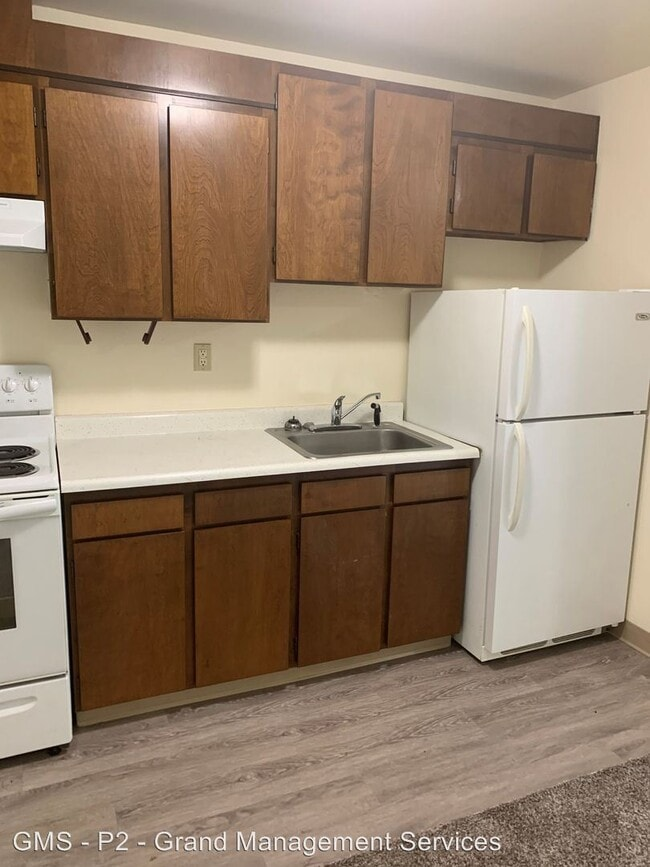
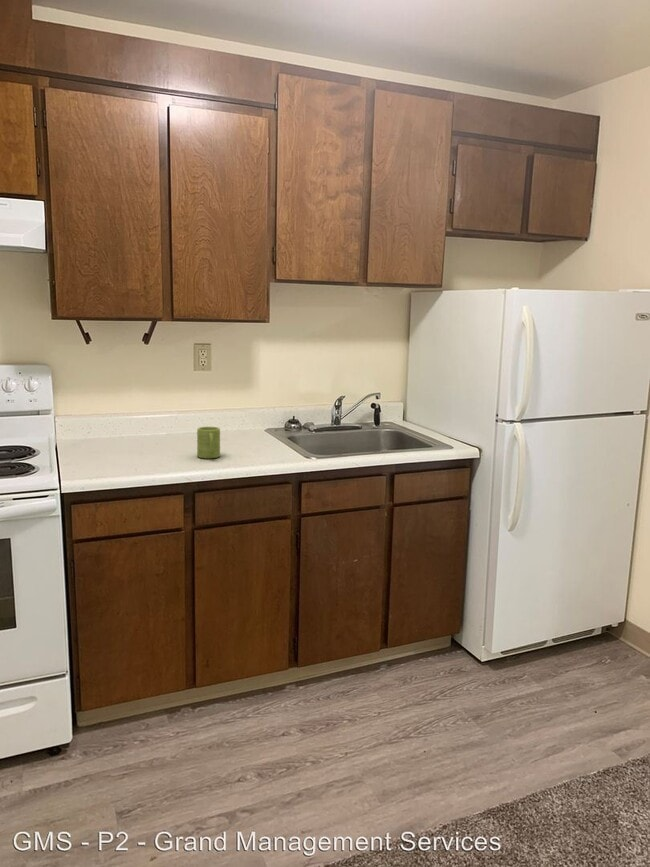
+ mug (209, 443)
